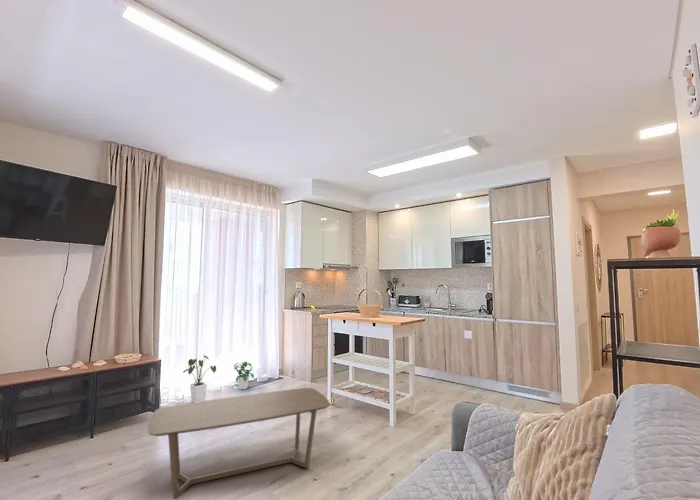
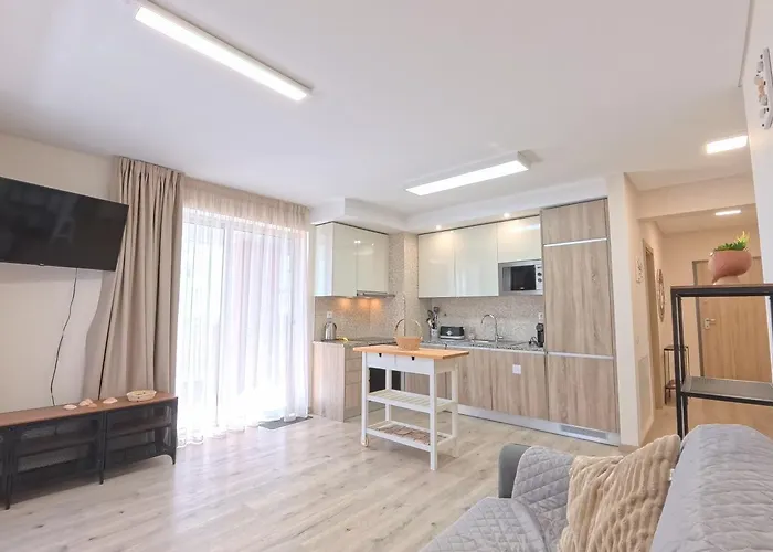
- coffee table (244, 423)
- house plant (201, 378)
- potted plant (243, 374)
